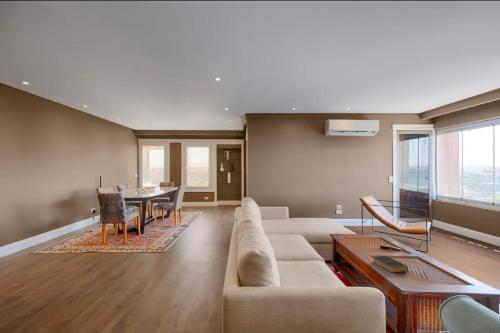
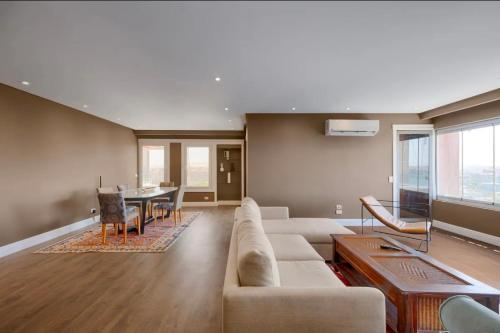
- book (389, 263)
